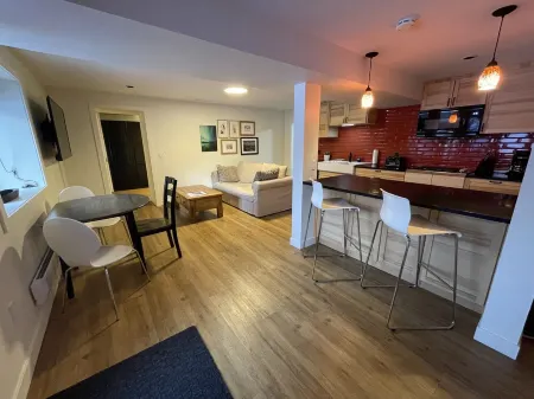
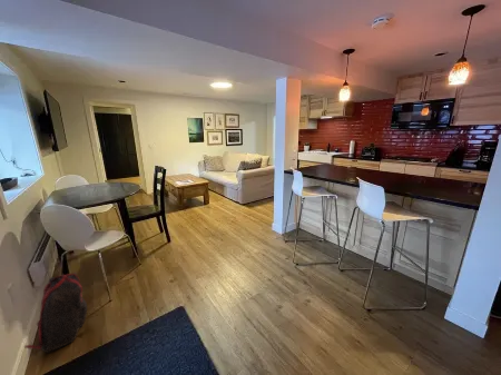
+ backpack (58, 307)
